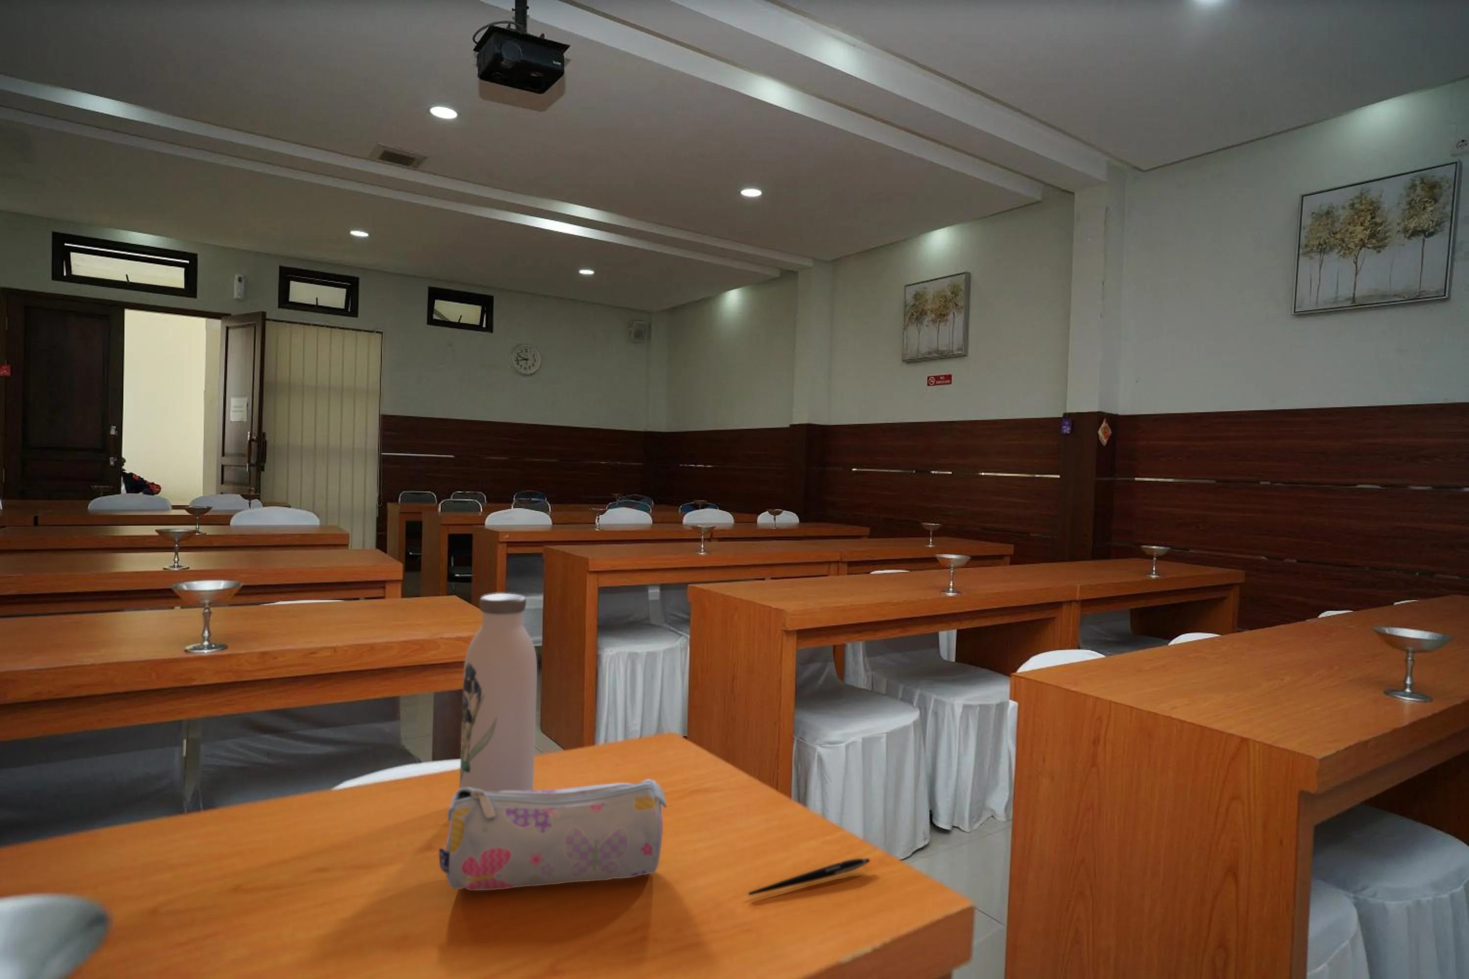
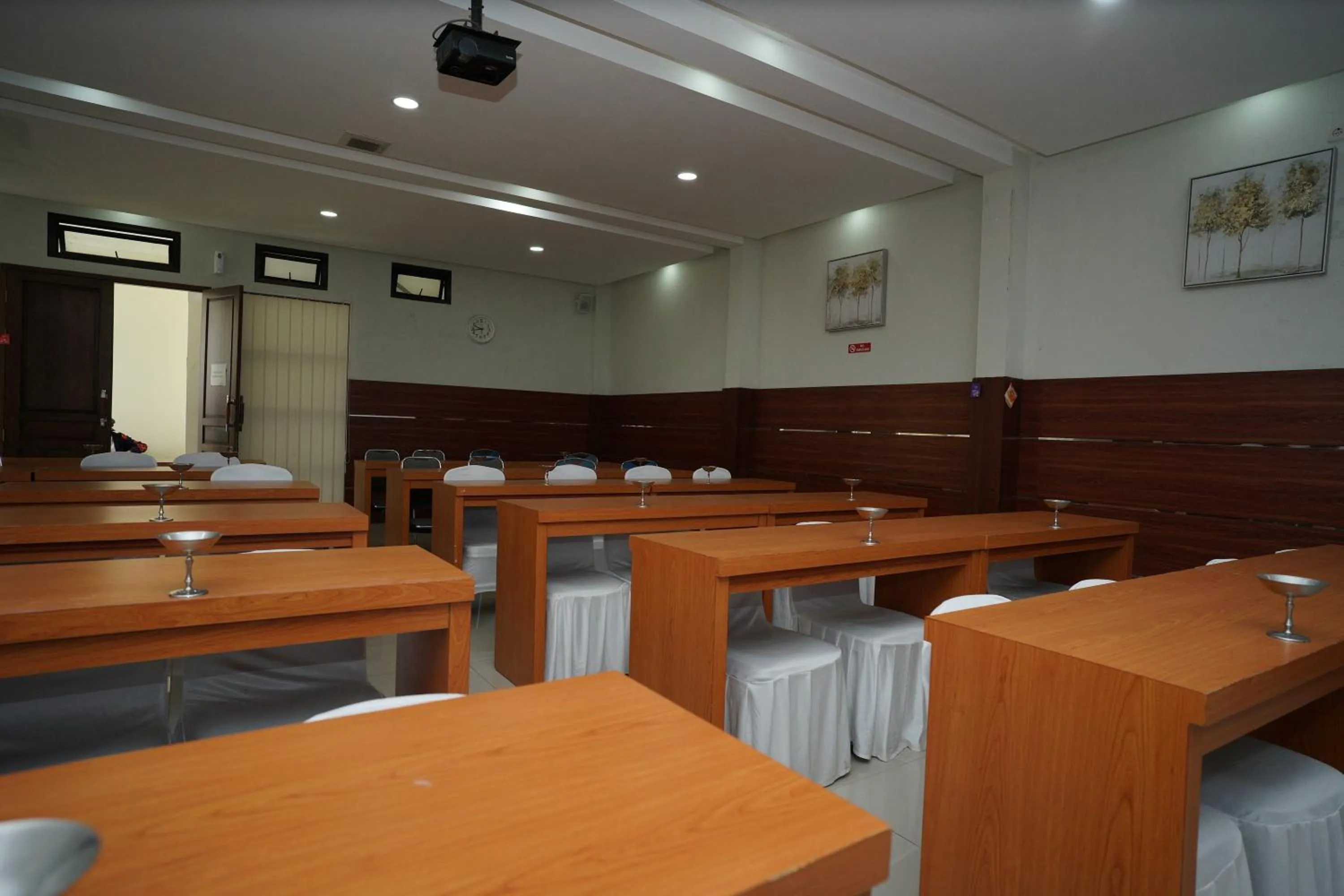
- water bottle (500, 700)
- pen (811, 874)
- pencil case (557, 829)
